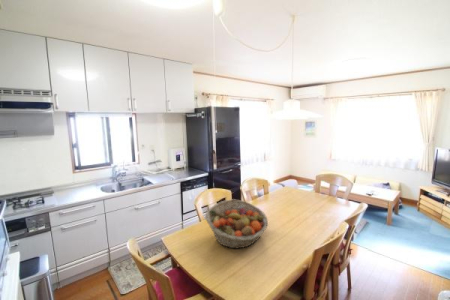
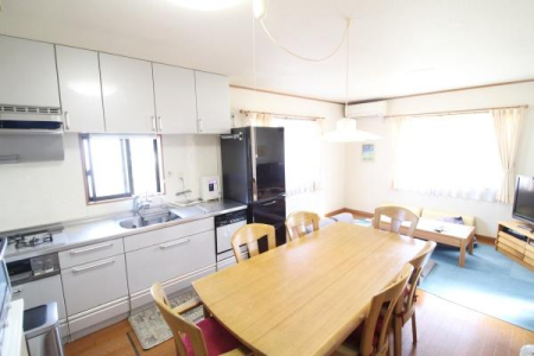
- fruit basket (237, 222)
